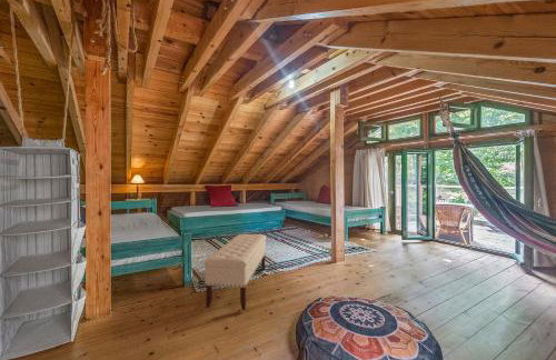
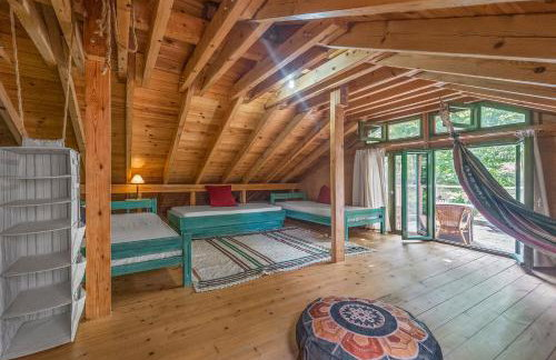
- bench (240, 264)
